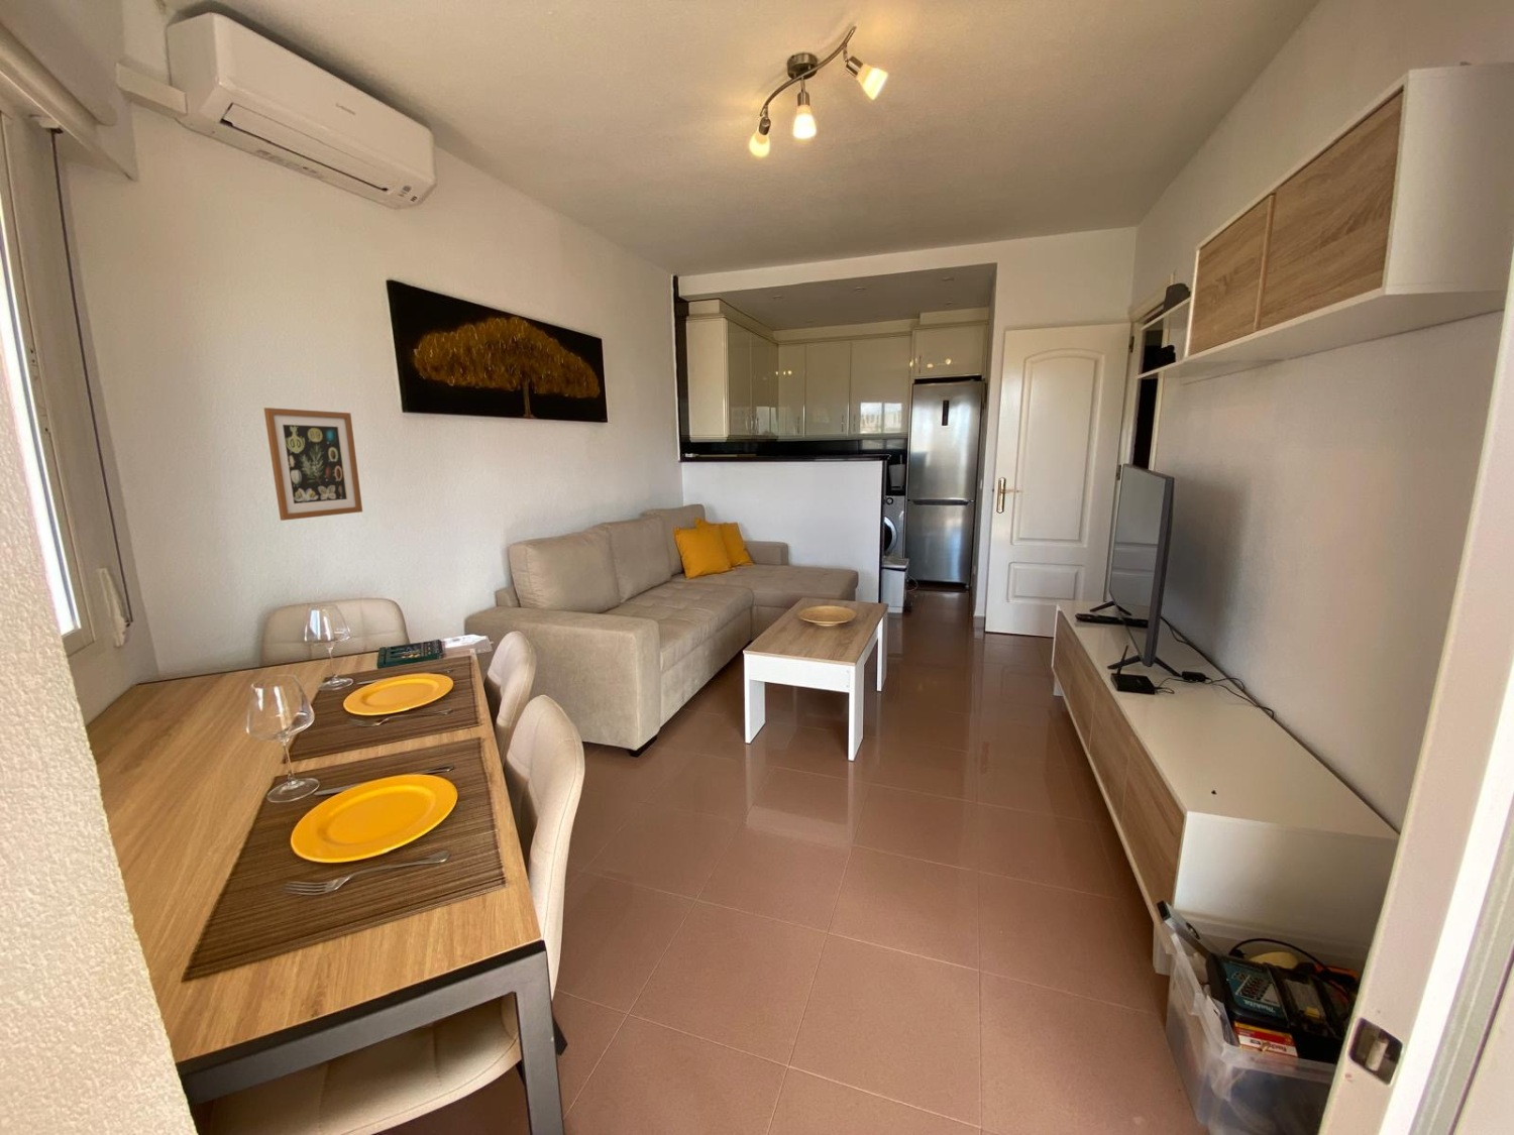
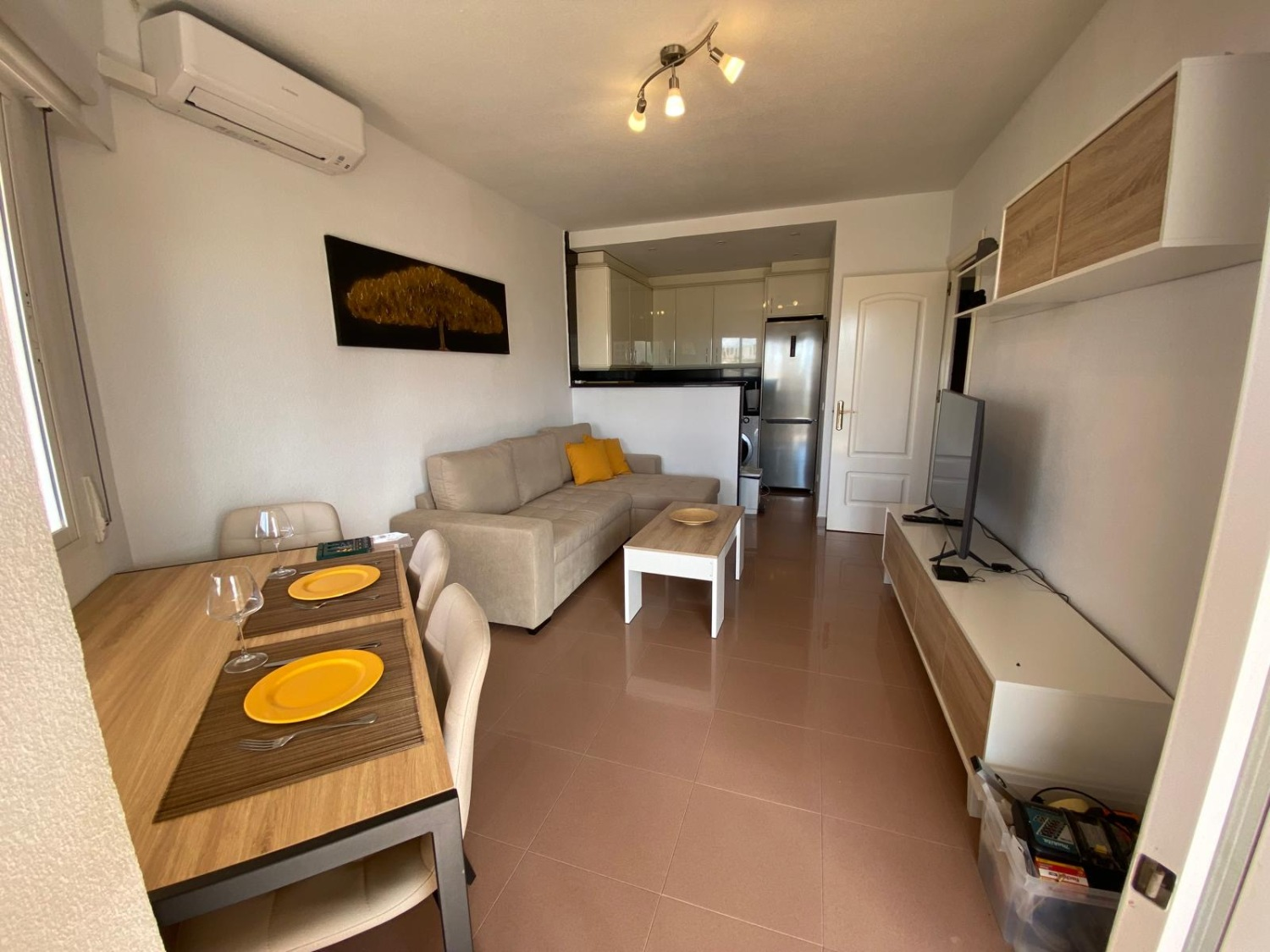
- wall art (317, 463)
